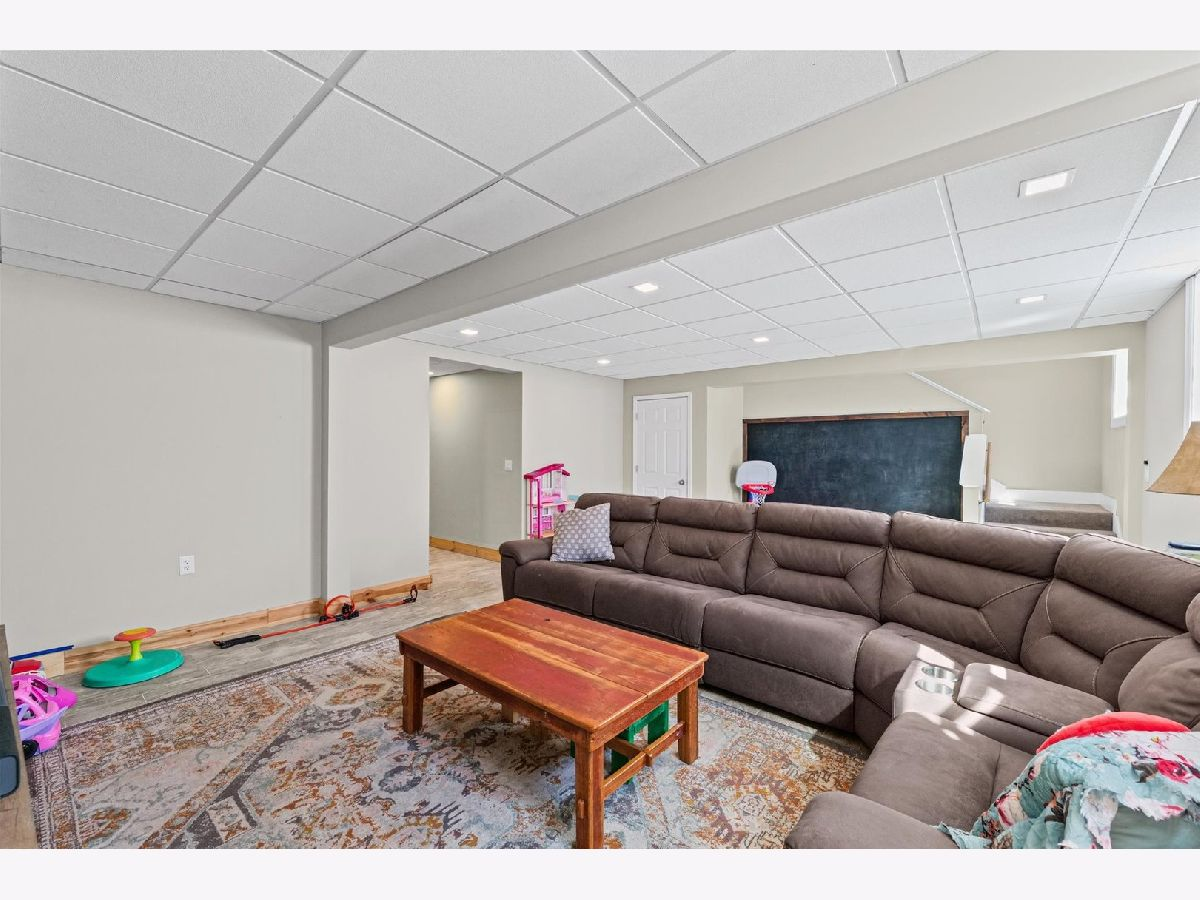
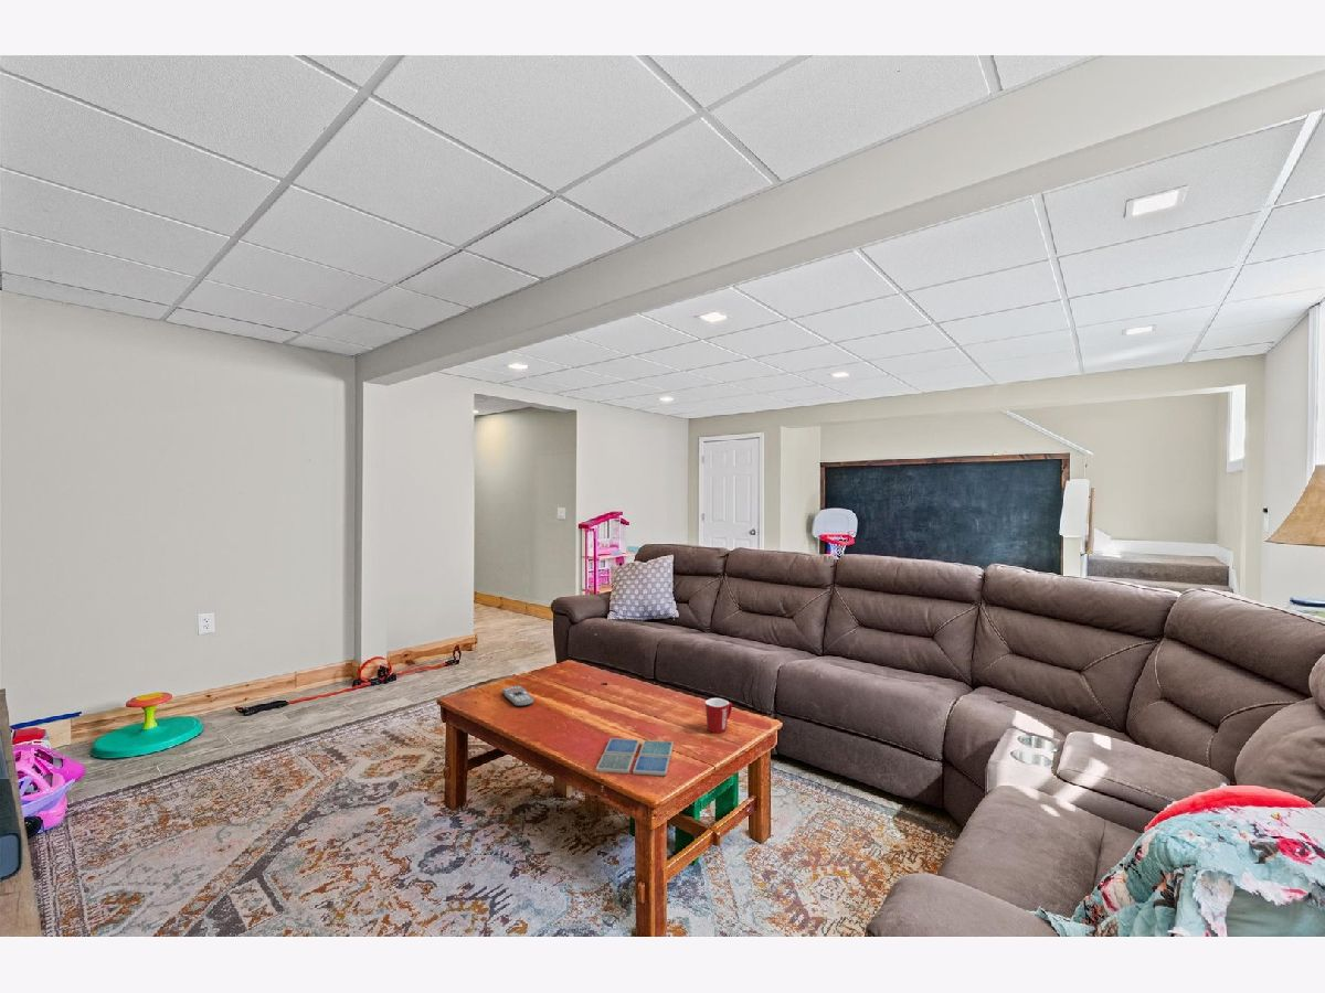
+ remote control (518, 696)
+ drink coaster (634, 756)
+ mug (720, 714)
